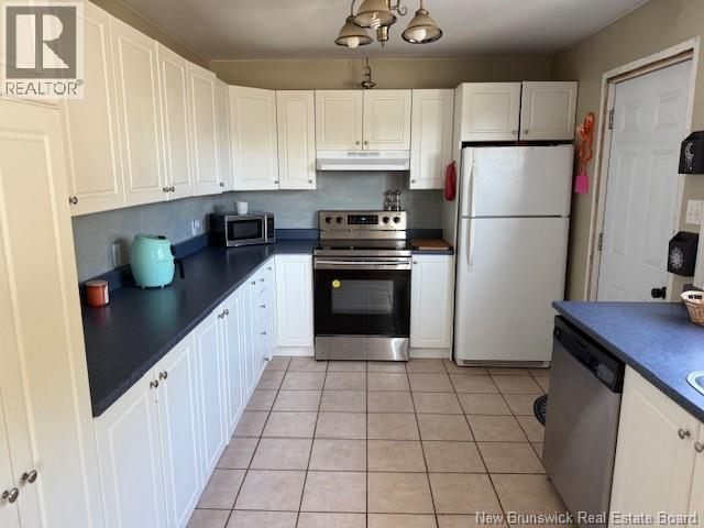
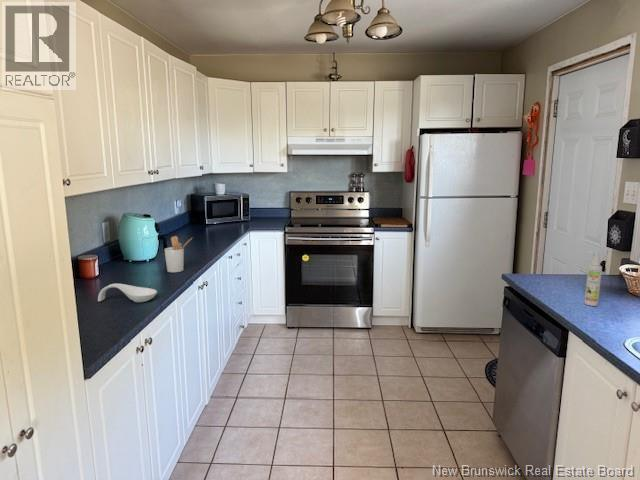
+ spray bottle (592, 278)
+ spoon rest (127, 292)
+ utensil holder (179, 253)
